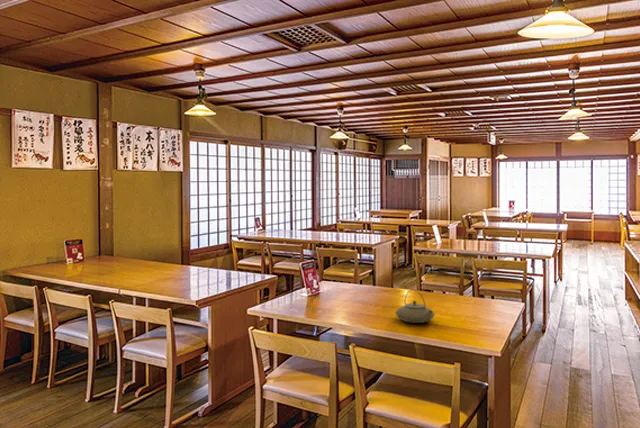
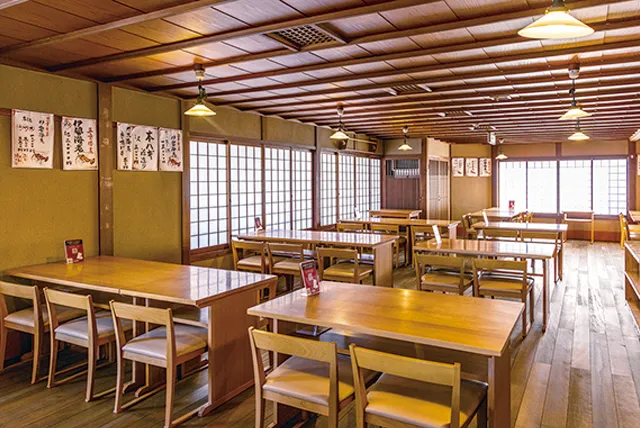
- teapot (416, 305)
